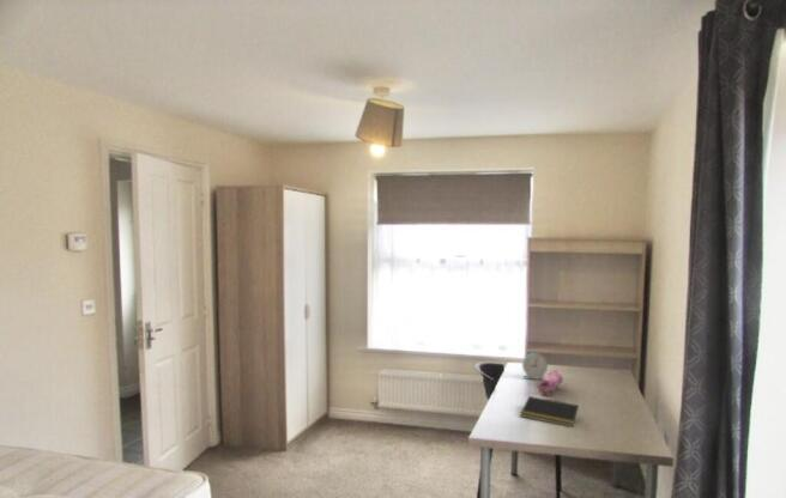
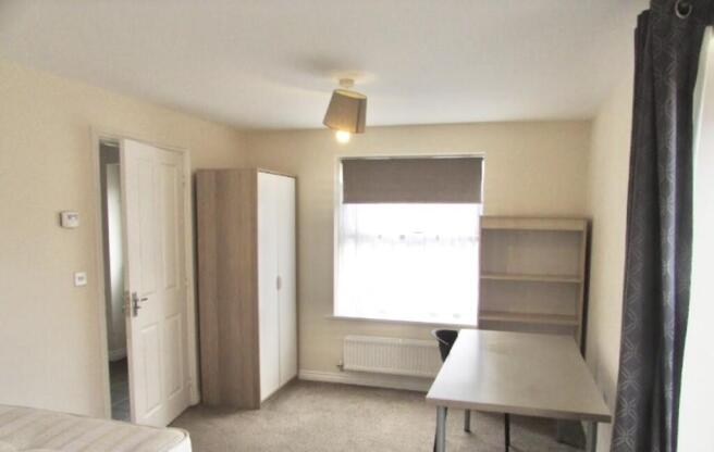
- notepad (549, 411)
- alarm clock (533, 364)
- pencil case (550, 382)
